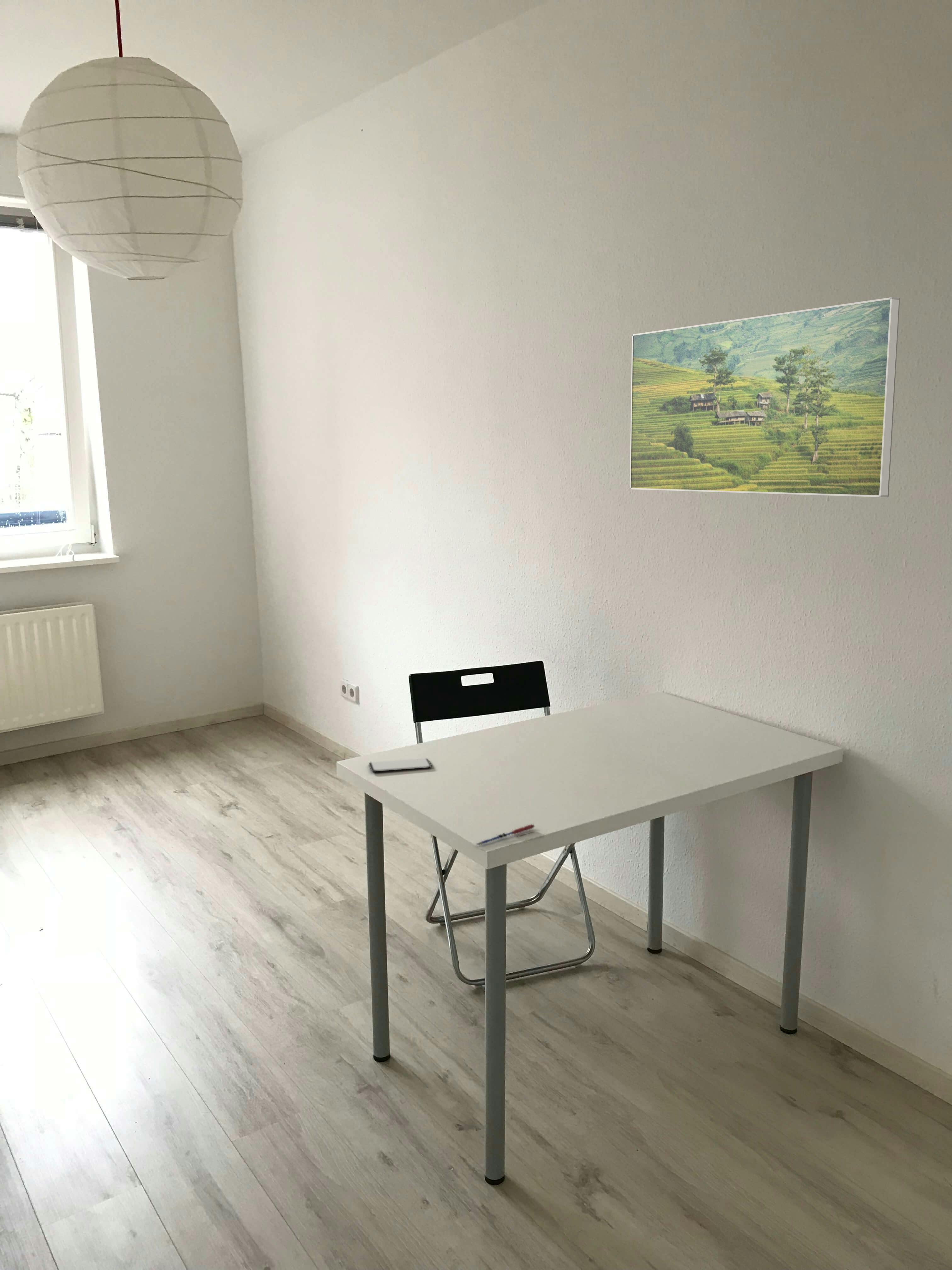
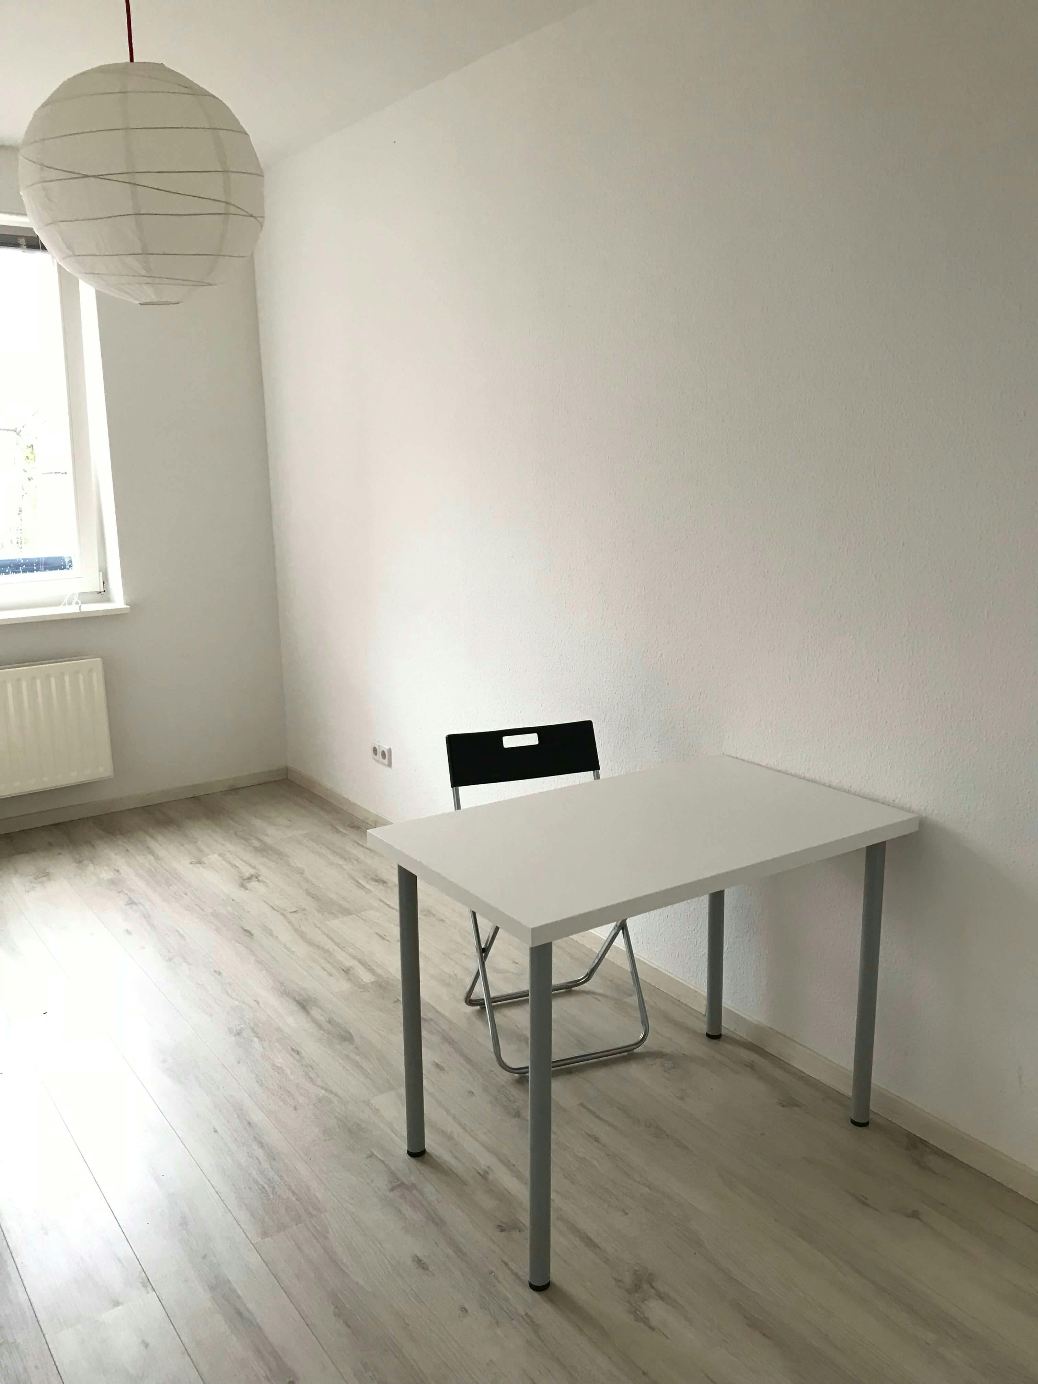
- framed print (746, 407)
- pen (506, 834)
- smartphone (400, 765)
